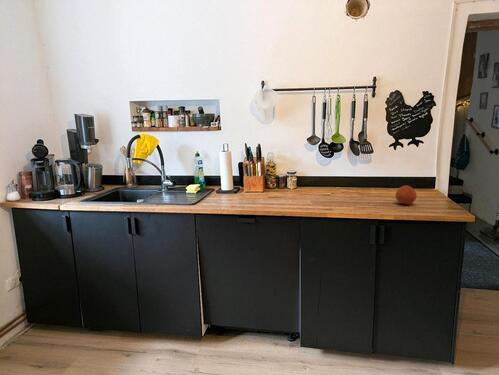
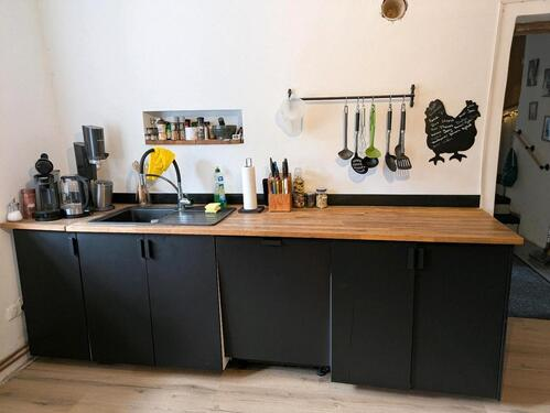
- fruit (405, 194)
